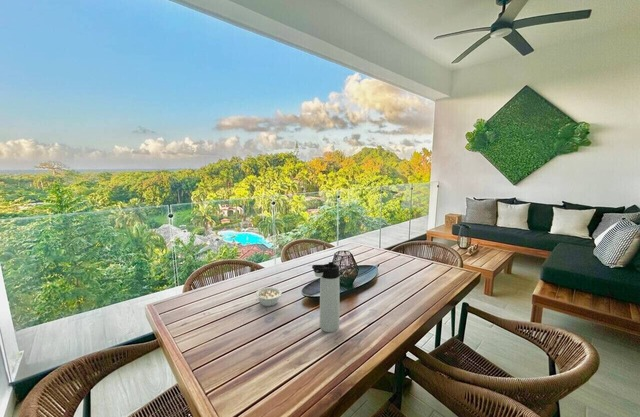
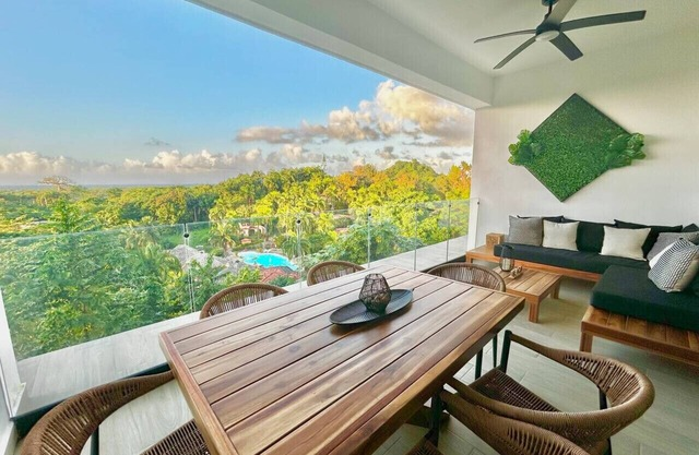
- thermos bottle (325, 296)
- legume (269, 296)
